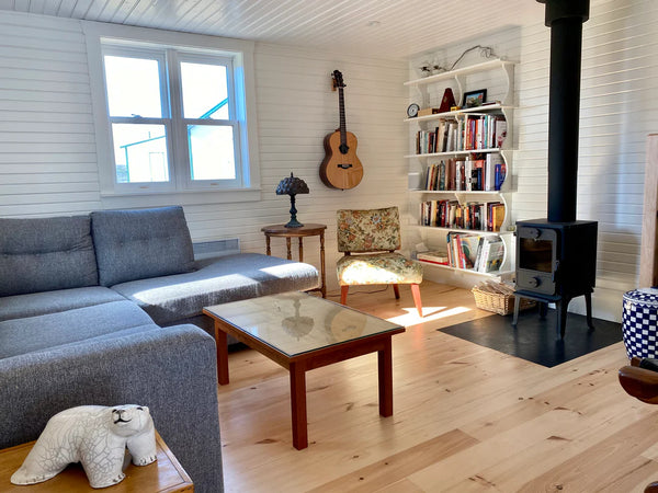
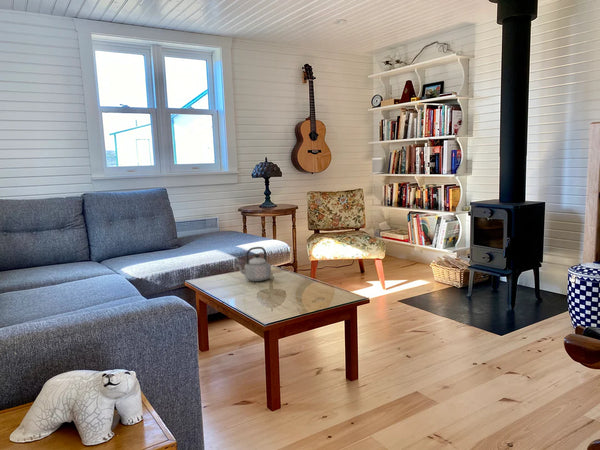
+ teapot (253, 264)
